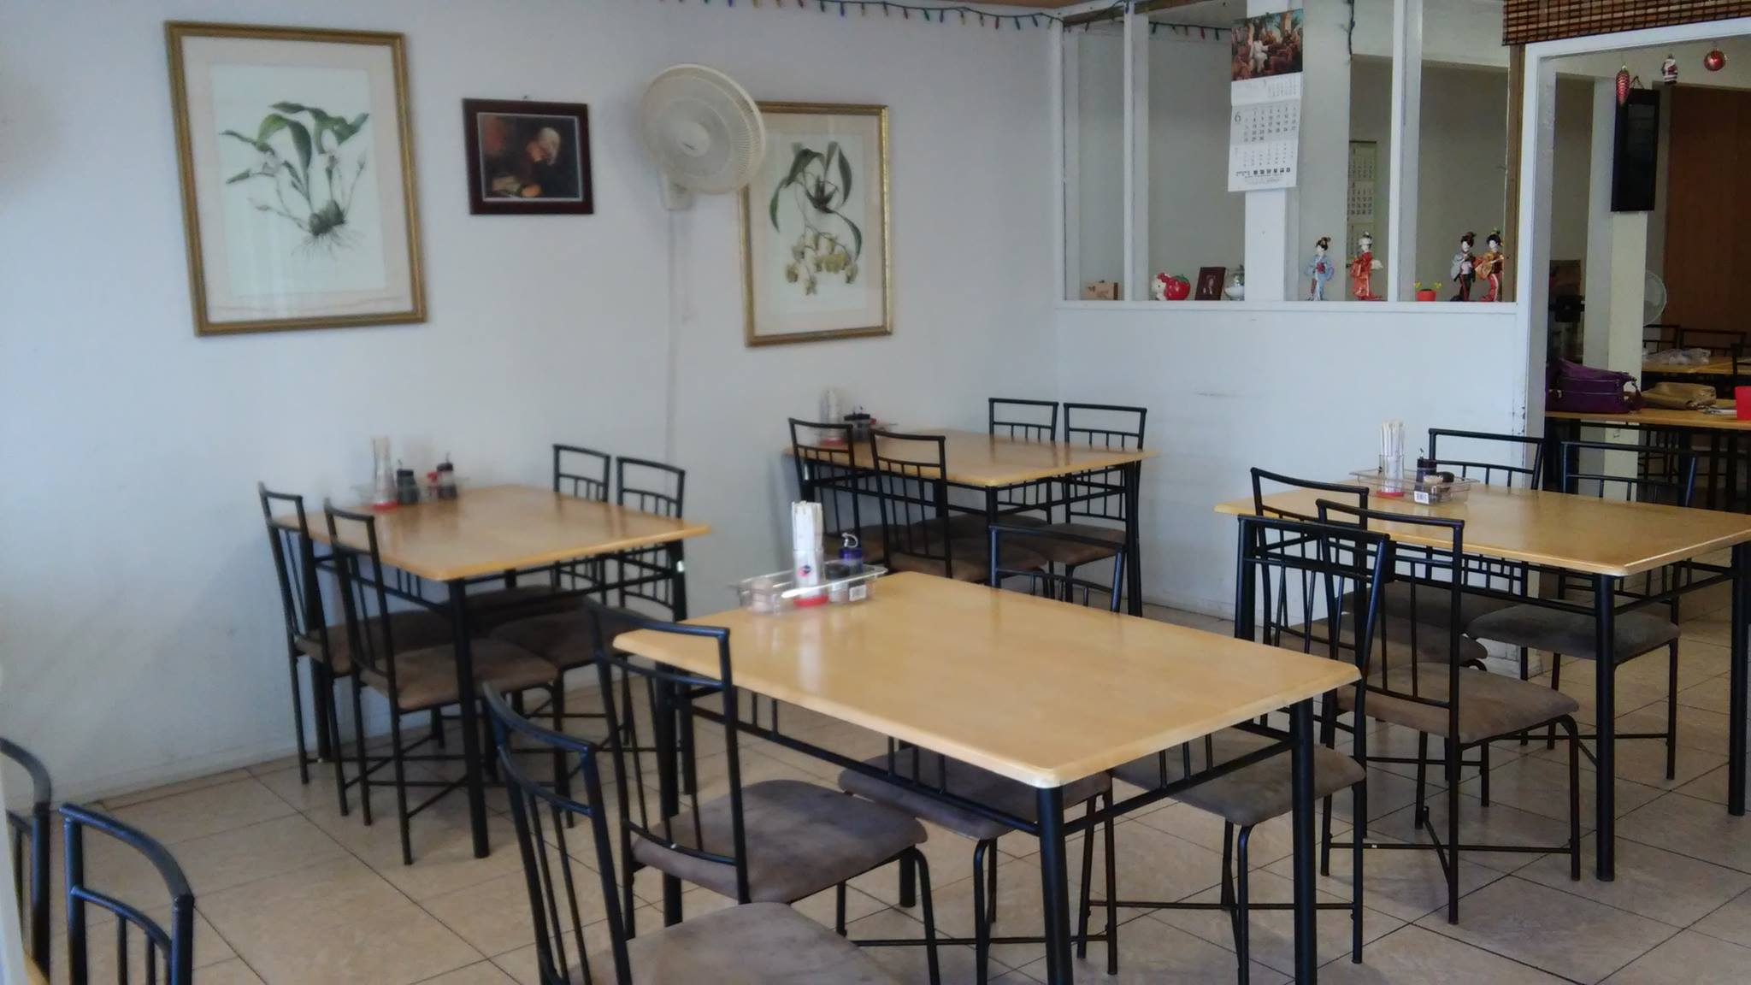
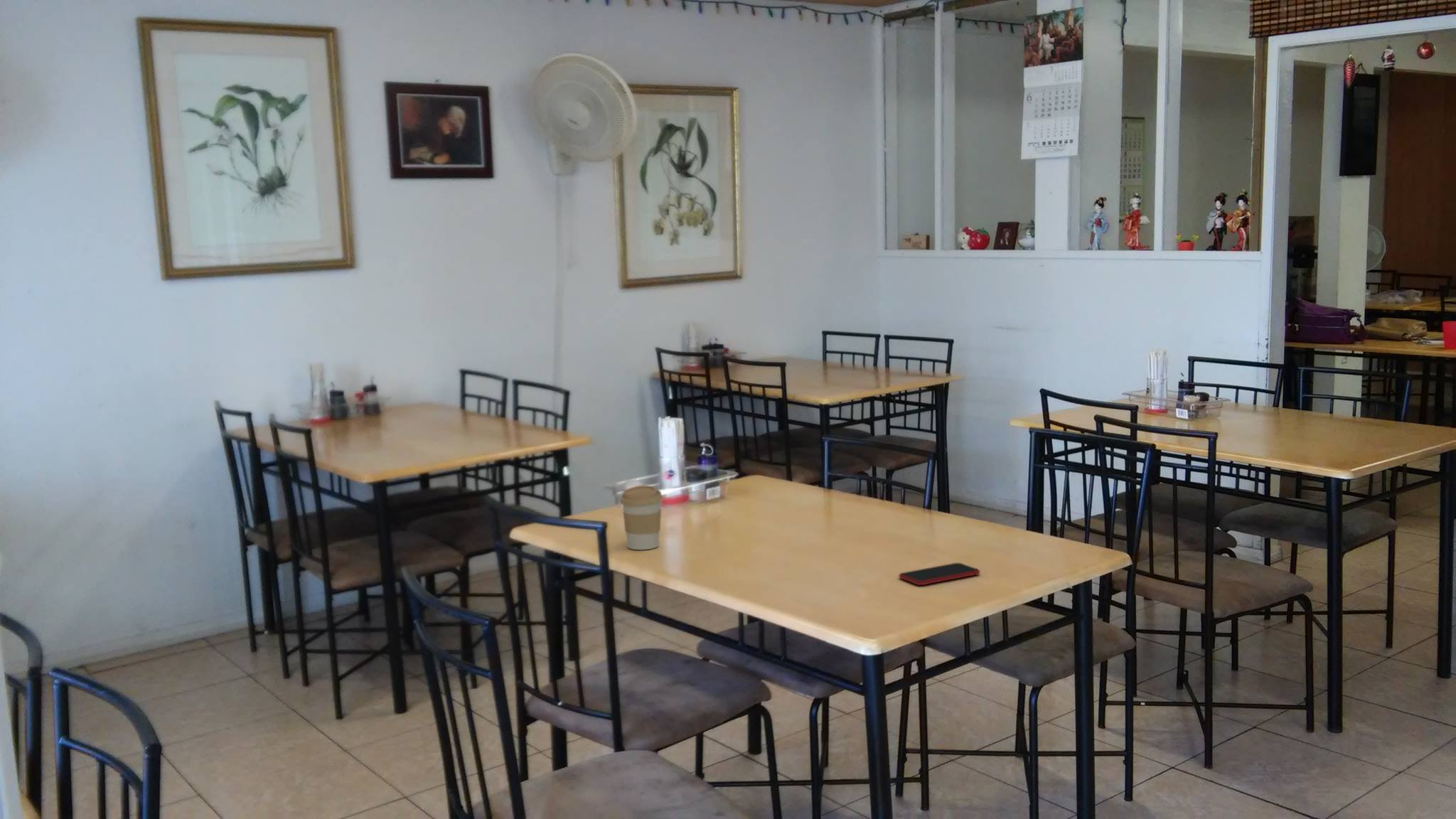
+ coffee cup (642, 517)
+ smartphone (939, 573)
